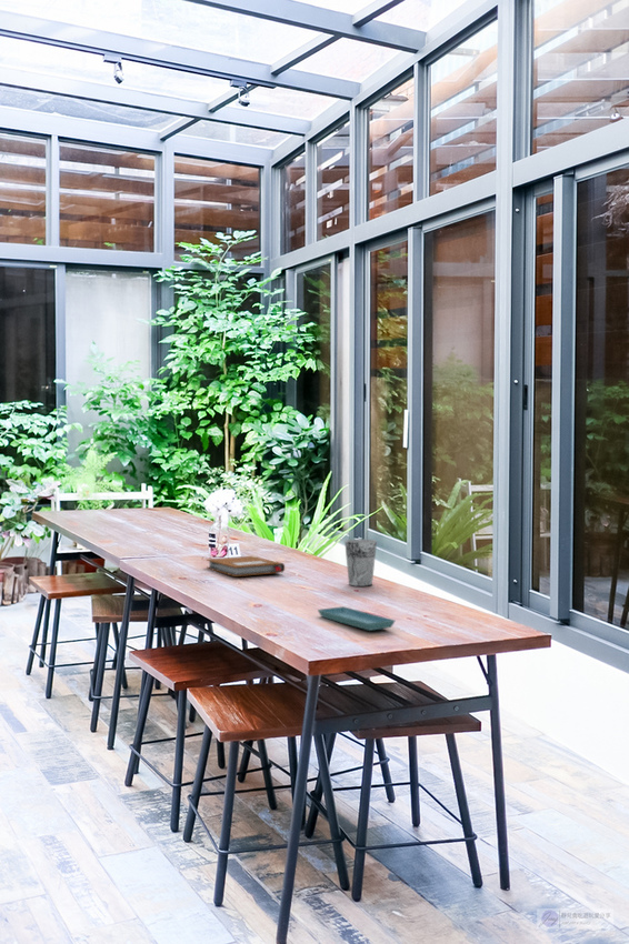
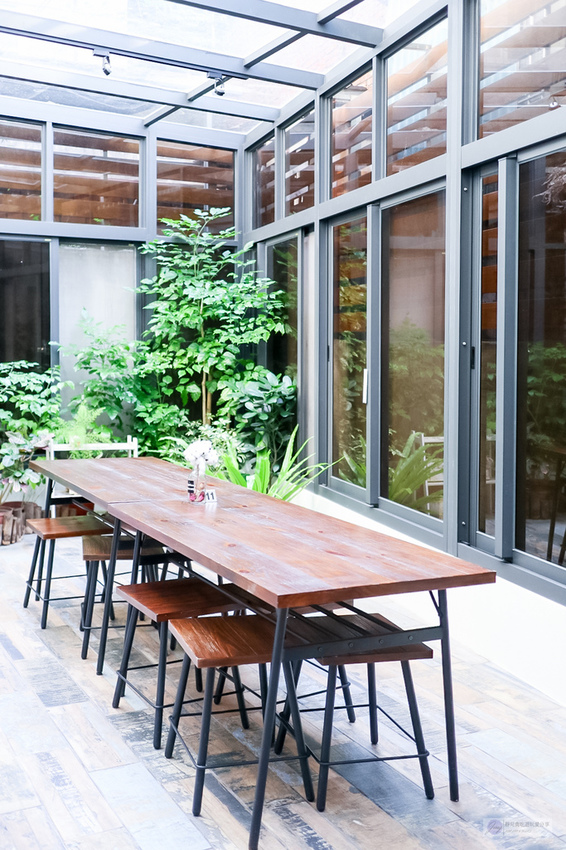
- cup (360, 562)
- notebook (246, 565)
- saucer (355, 617)
